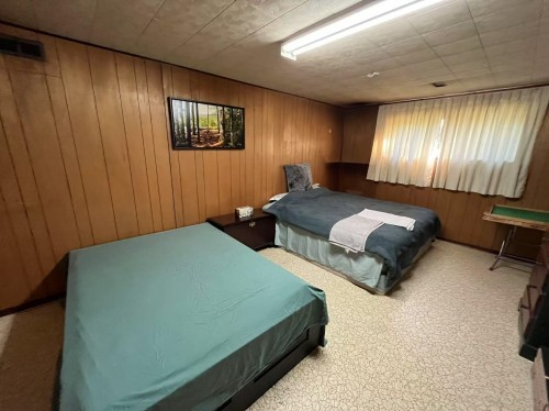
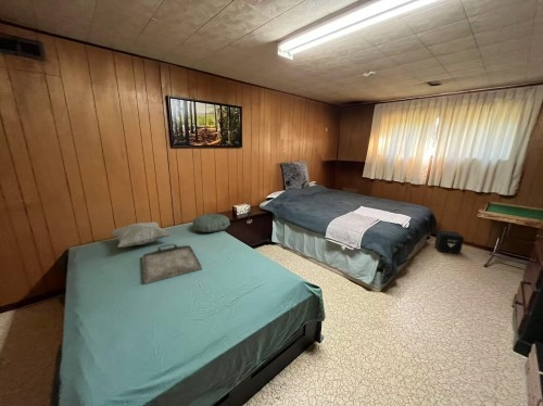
+ air purifier (449, 241)
+ decorative pillow (140, 232)
+ serving tray (171, 258)
+ pillow (211, 221)
